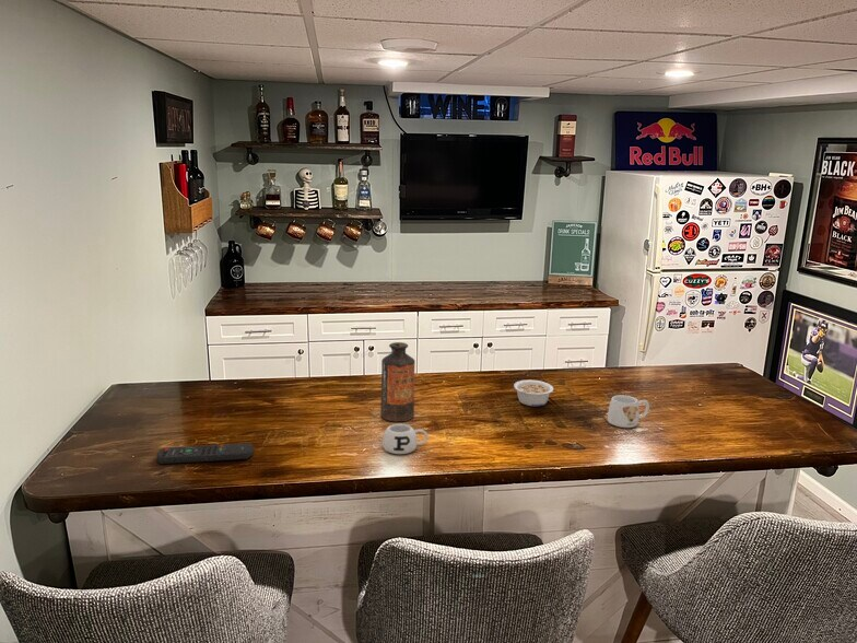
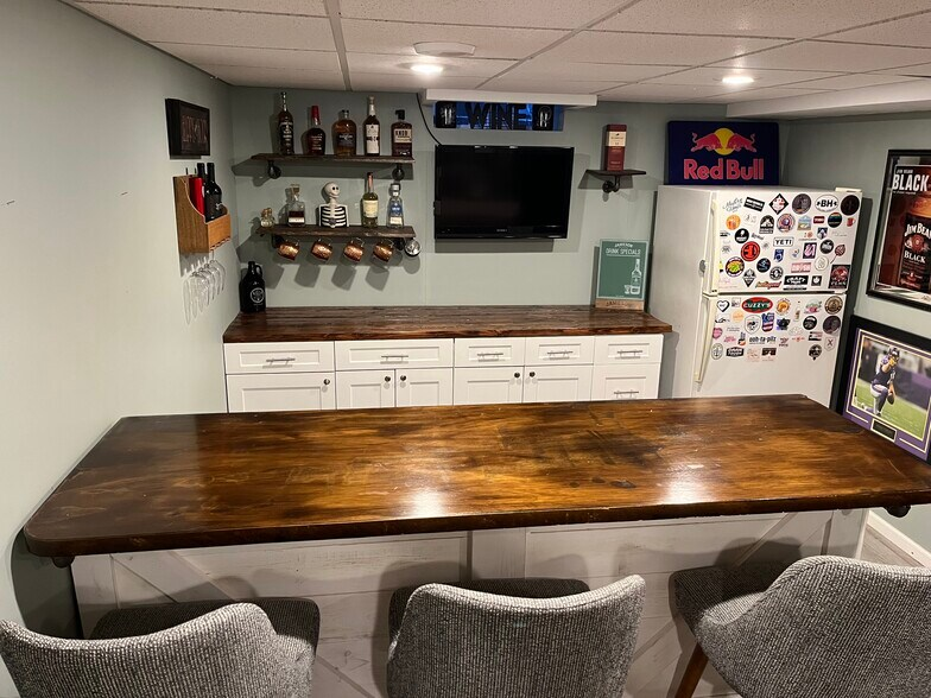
- remote control (206, 453)
- bottle (397, 379)
- legume (533, 393)
- mug (629, 410)
- mug (404, 437)
